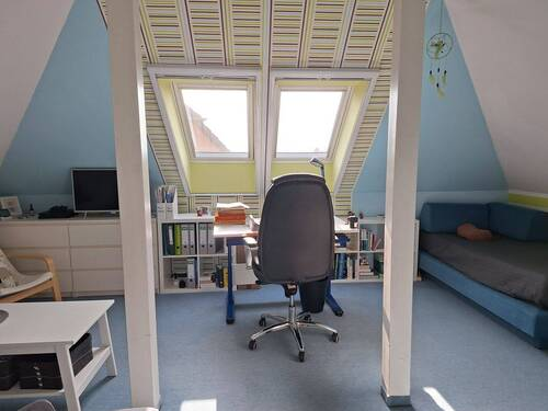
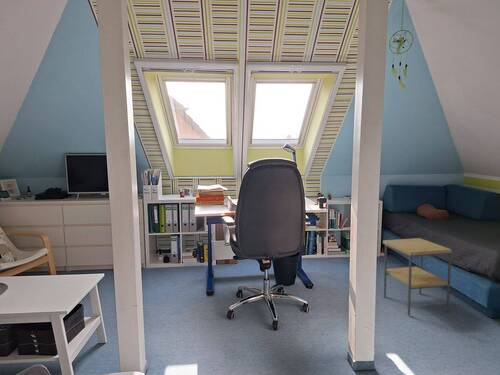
+ side table (414, 274)
